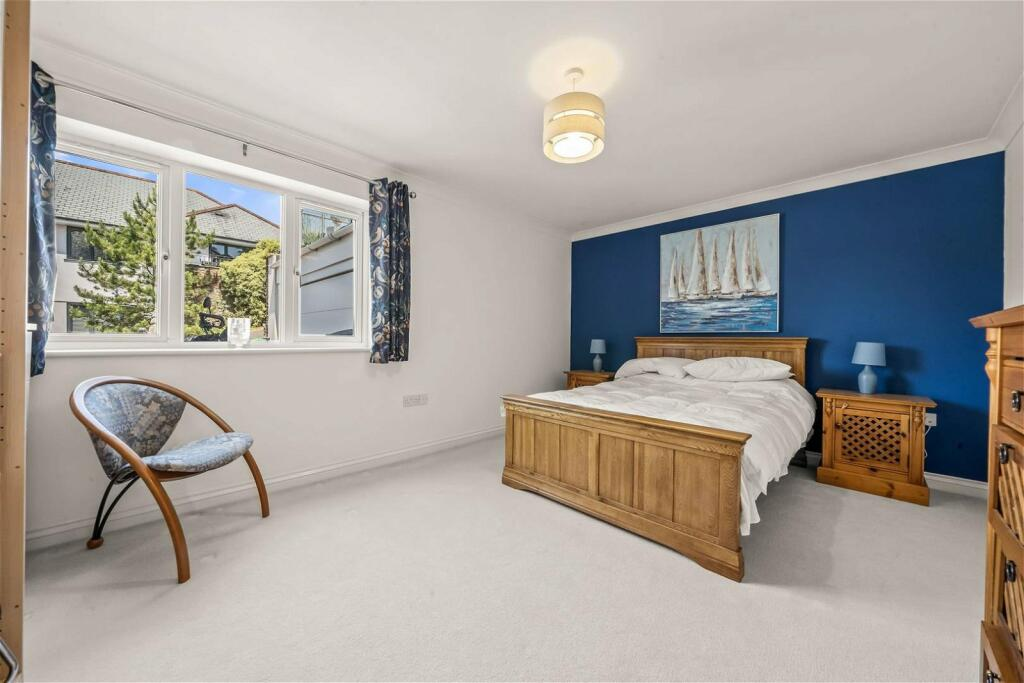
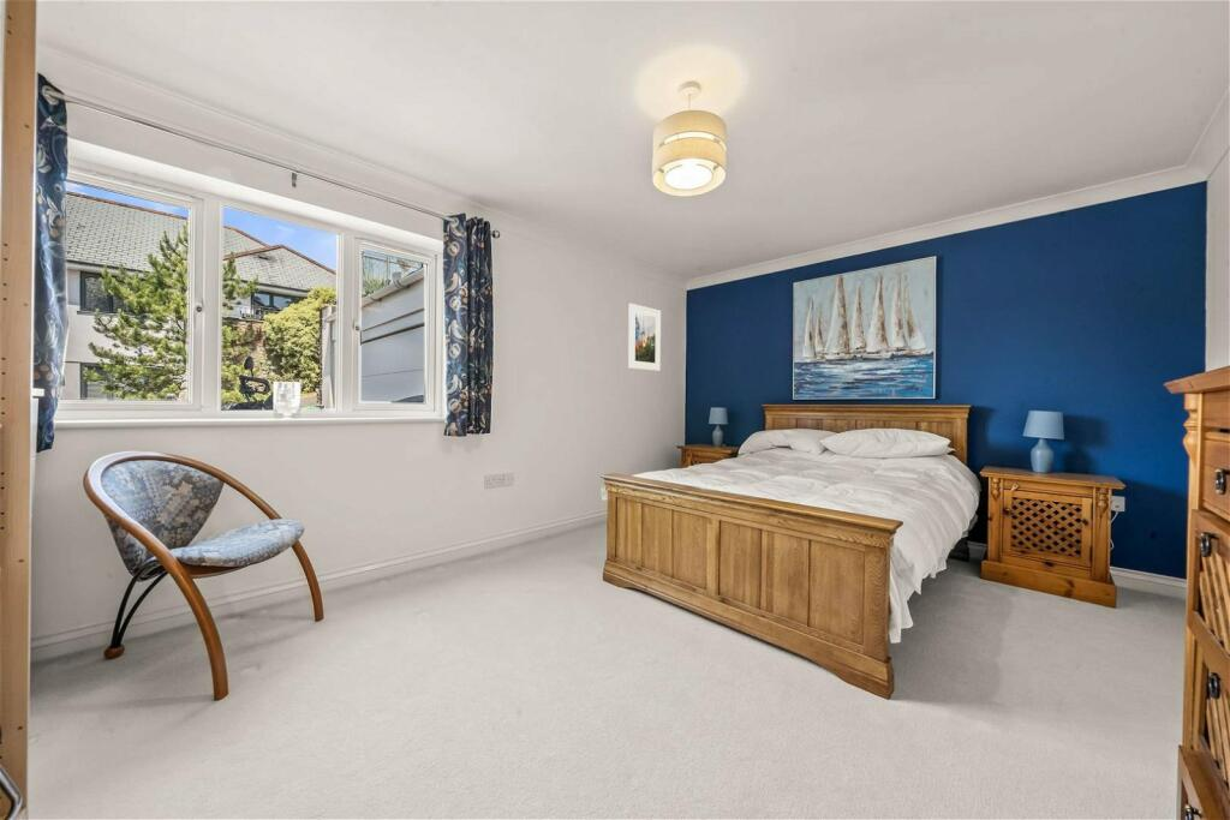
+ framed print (645, 337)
